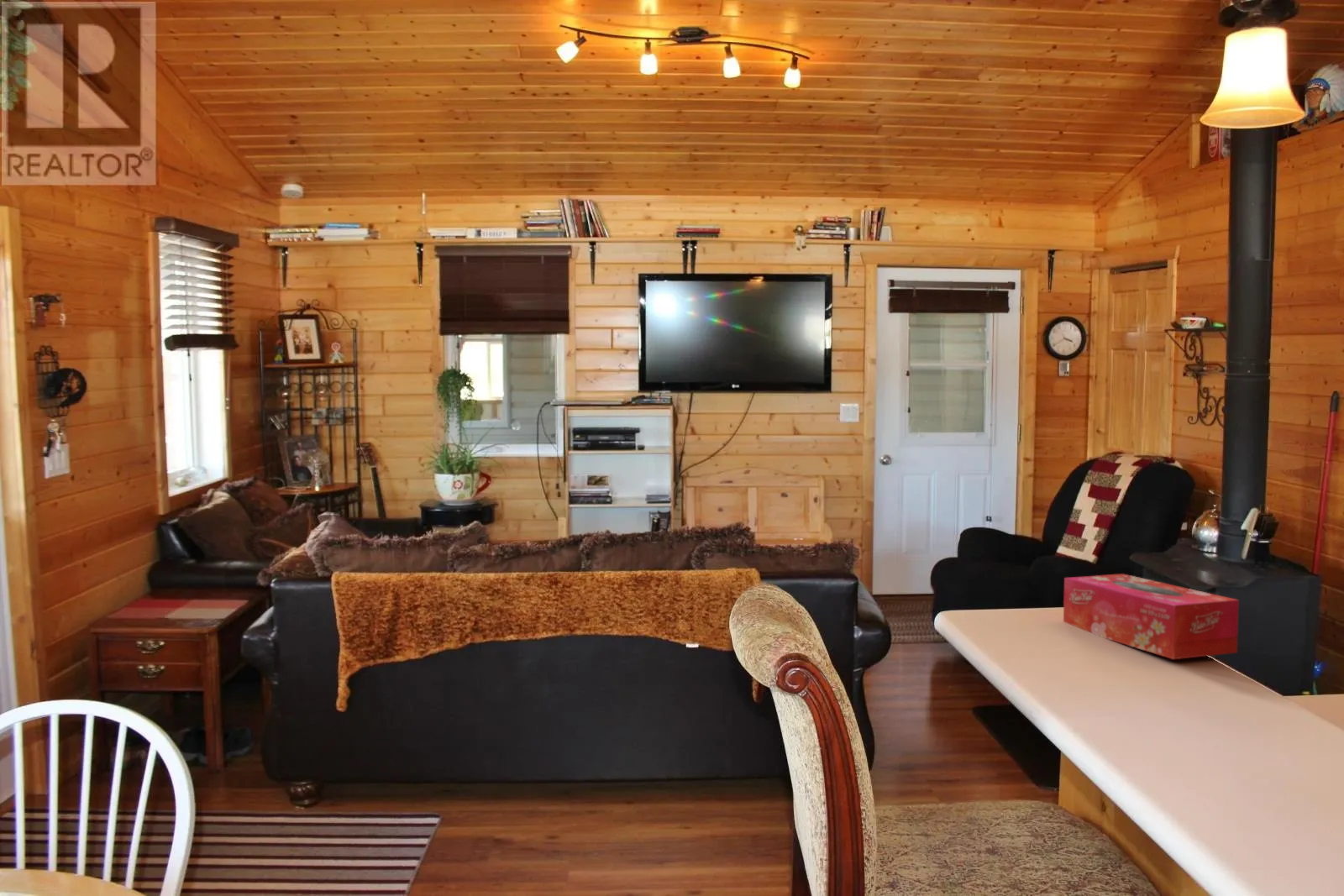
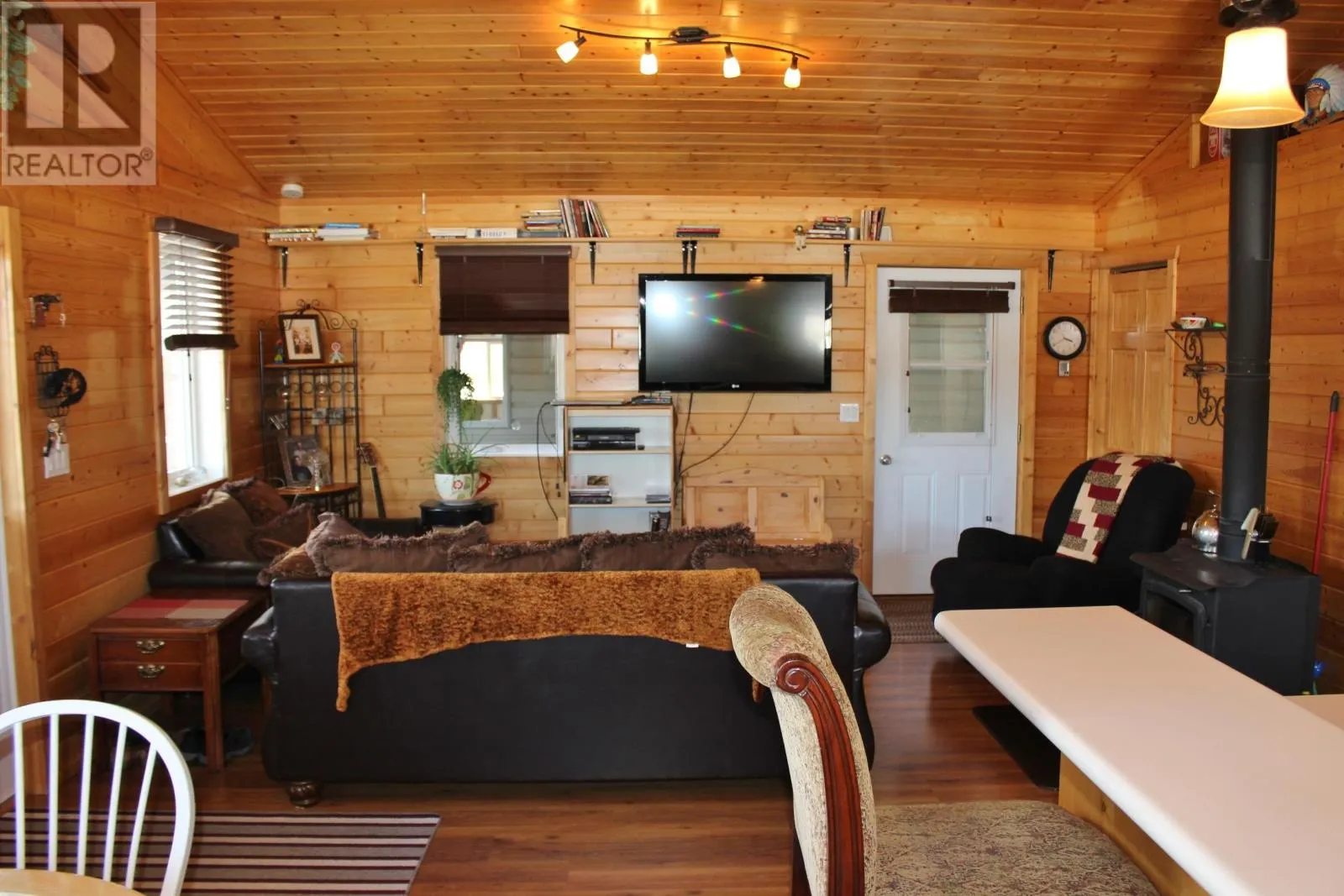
- tissue box (1146, 613)
